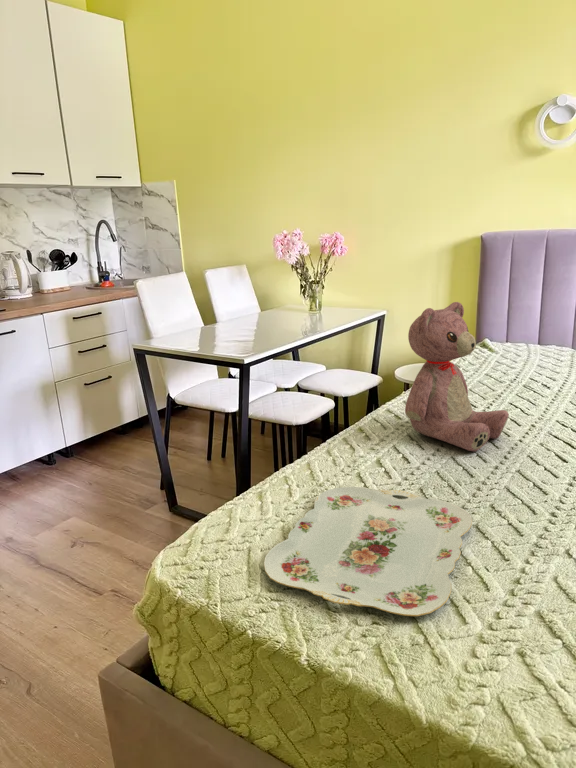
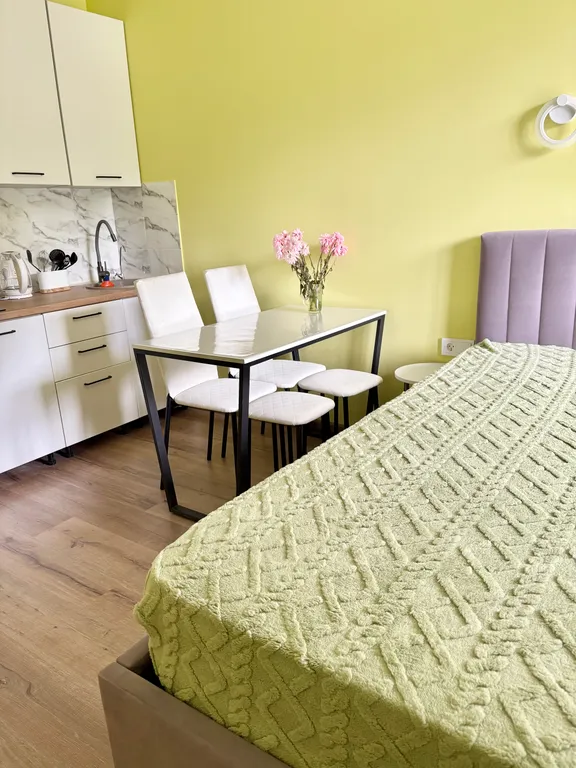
- serving tray (373, 540)
- teddy bear (454, 373)
